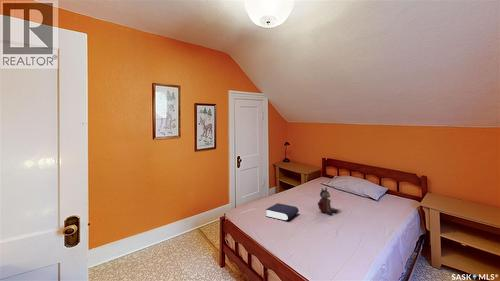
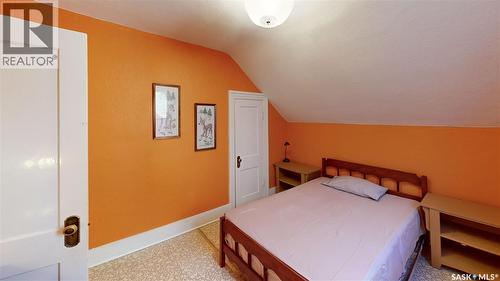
- book (282, 211)
- stuffed bear (327, 200)
